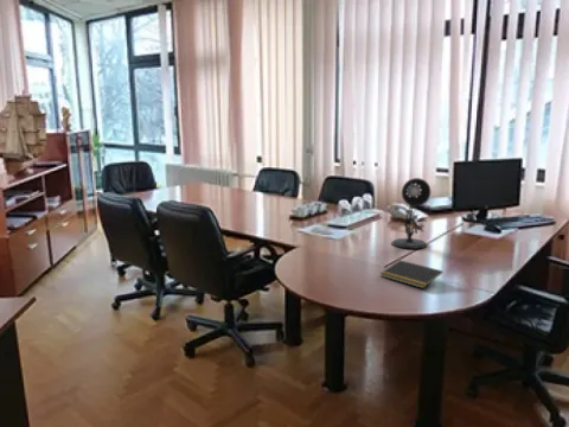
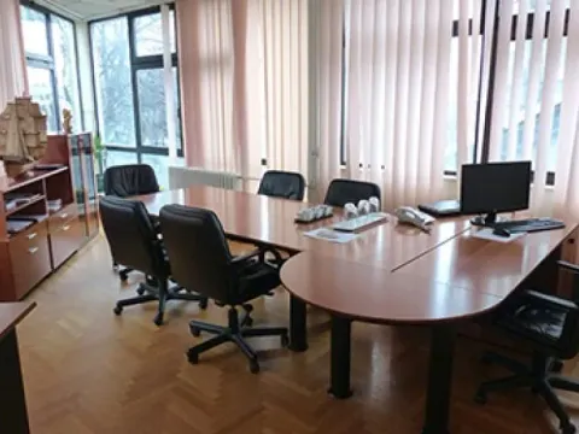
- desk lamp (410, 210)
- notepad (410, 273)
